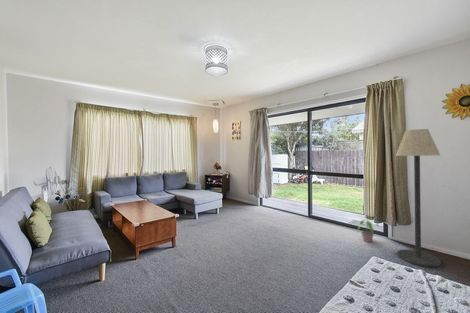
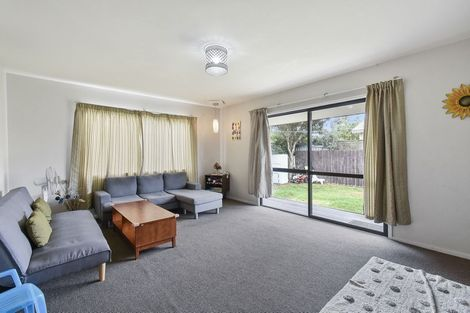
- floor lamp (417, 194)
- potted plant (367, 231)
